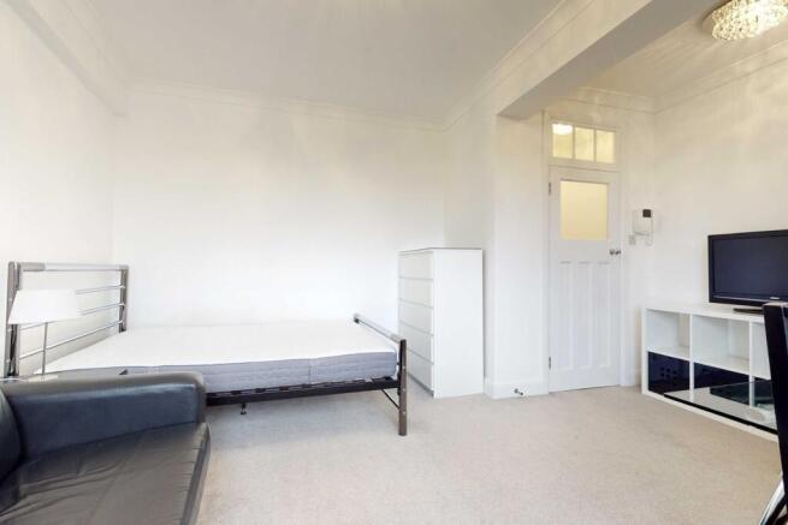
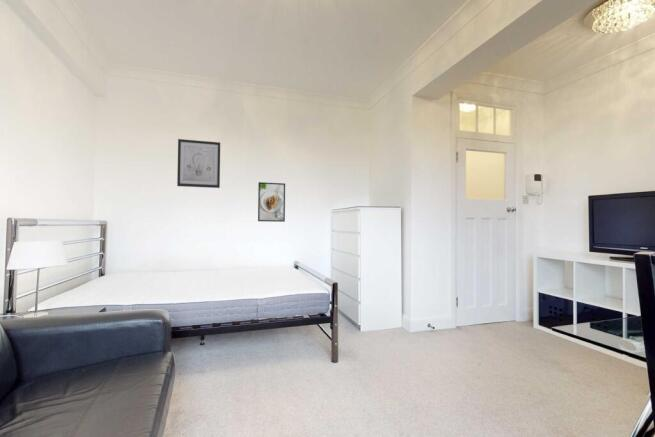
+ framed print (271, 202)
+ wall art (199, 163)
